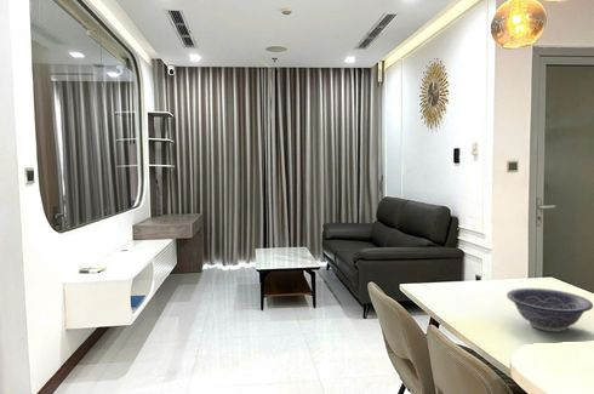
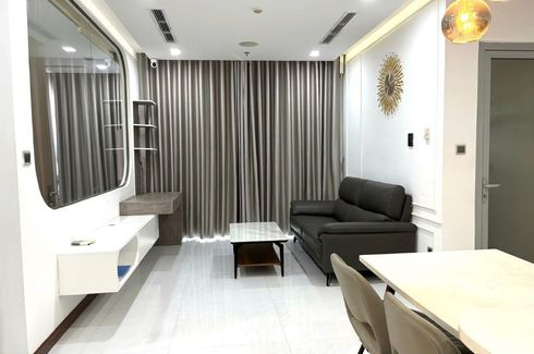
- decorative bowl (547, 312)
